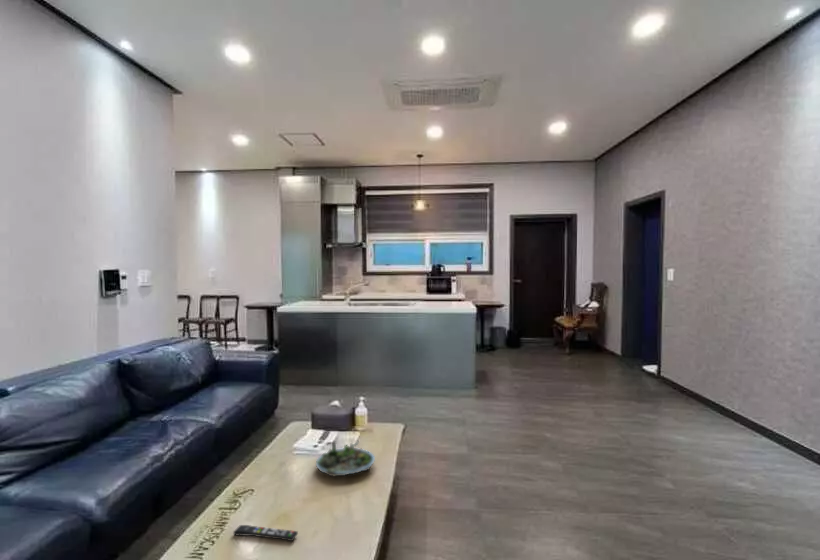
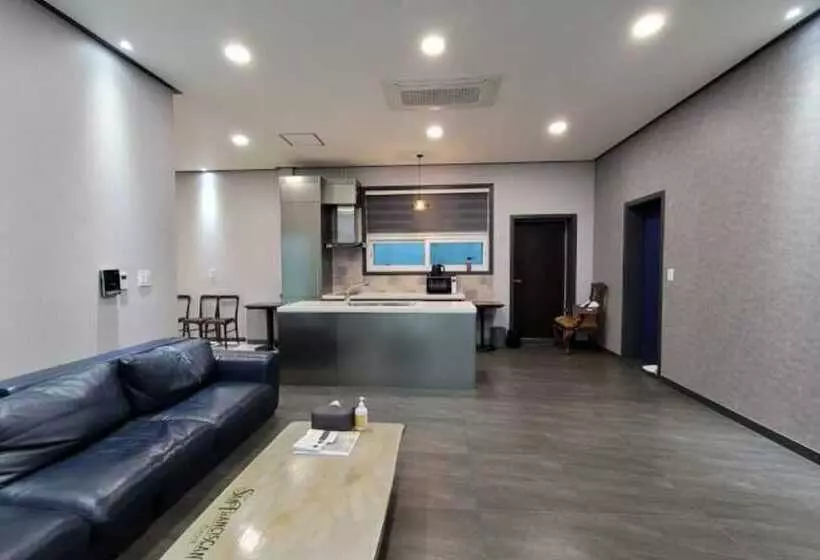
- remote control (265, 532)
- succulent planter (345, 455)
